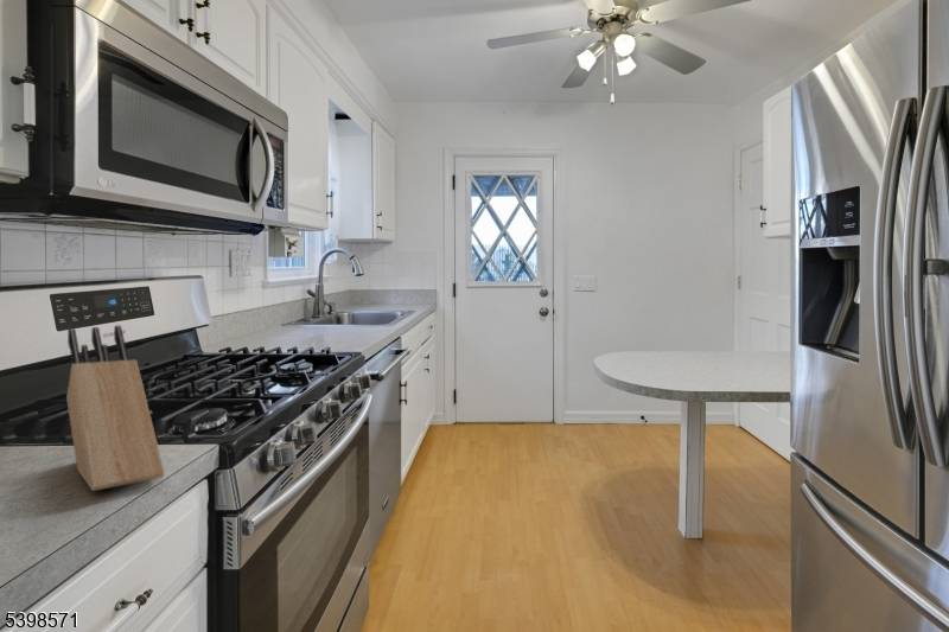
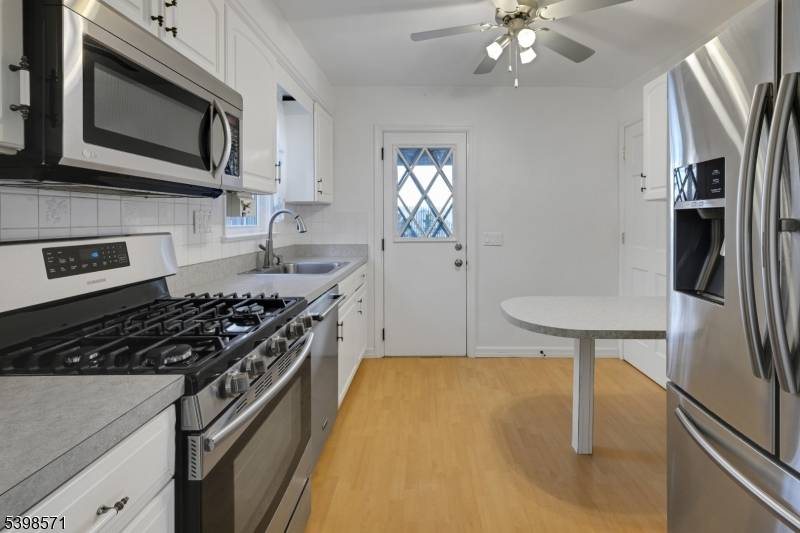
- knife block (109, 397)
